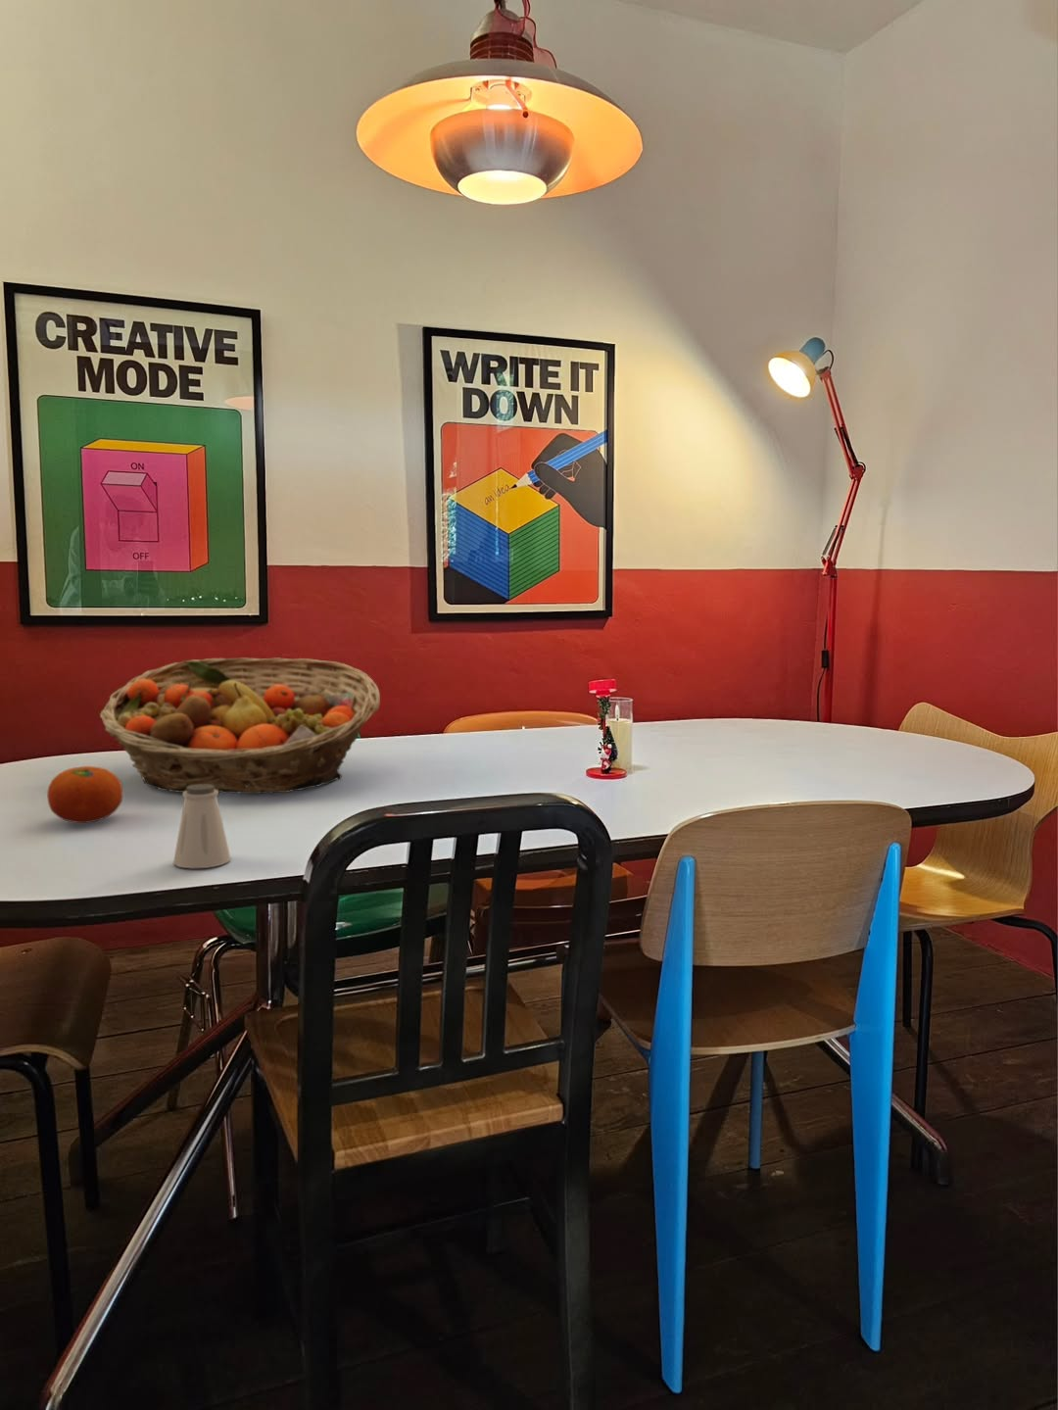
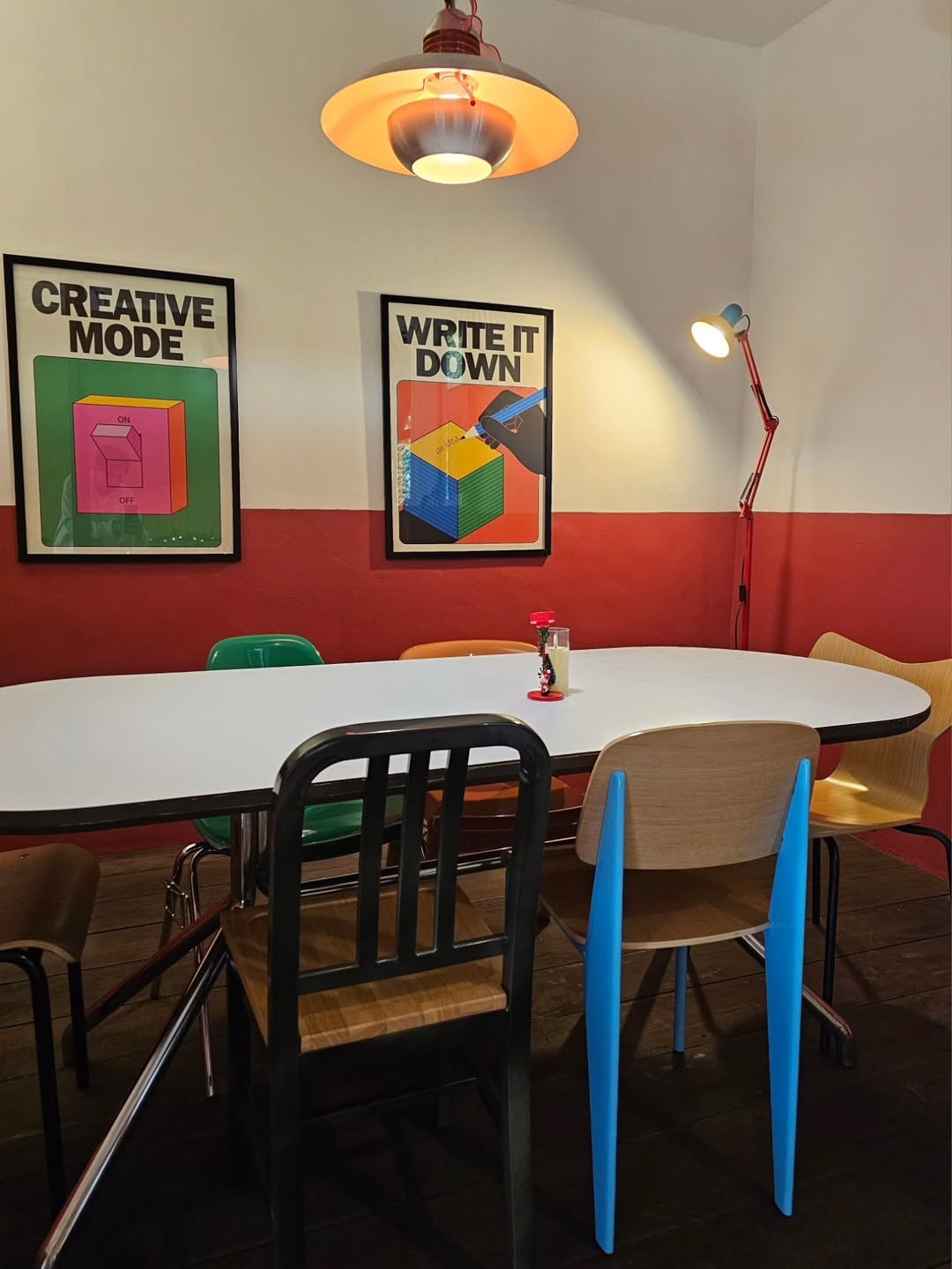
- fruit (86, 793)
- saltshaker (201, 823)
- fruit basket (243, 721)
